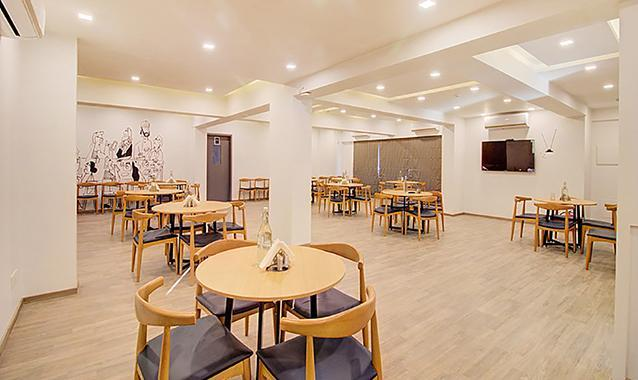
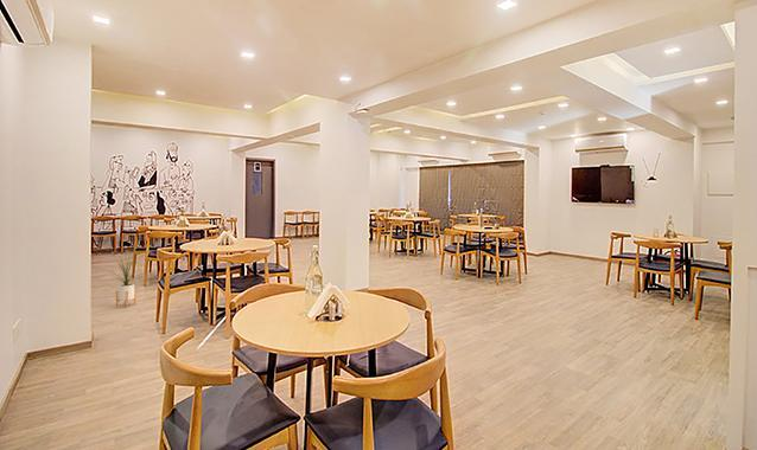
+ house plant (125, 278)
